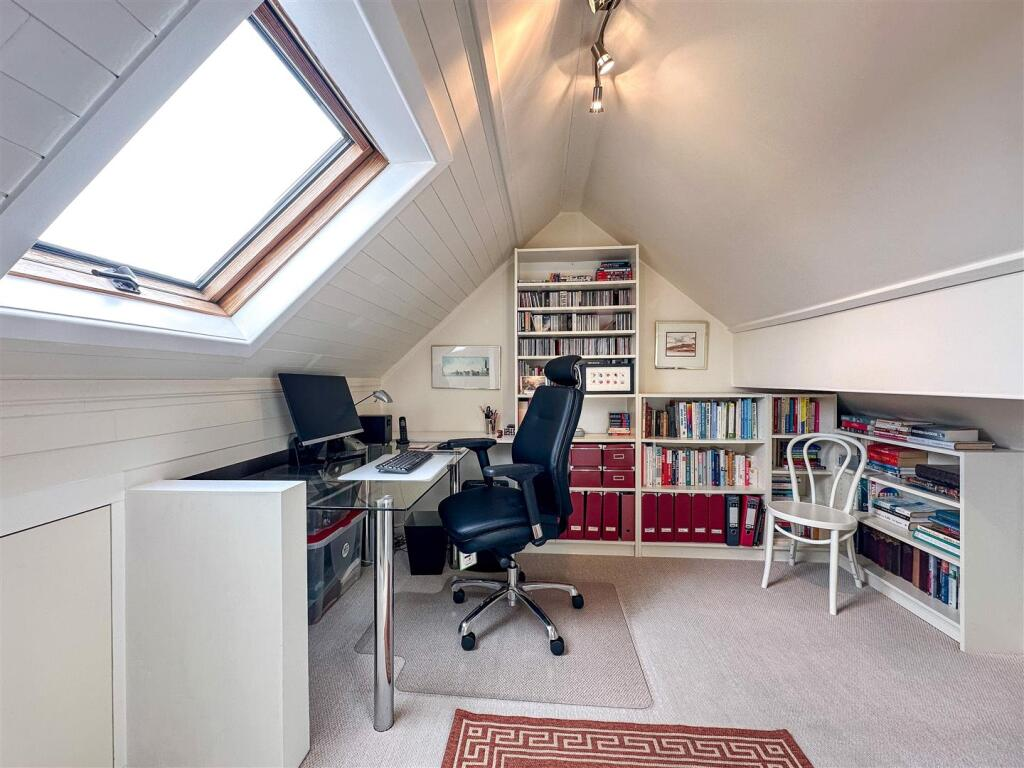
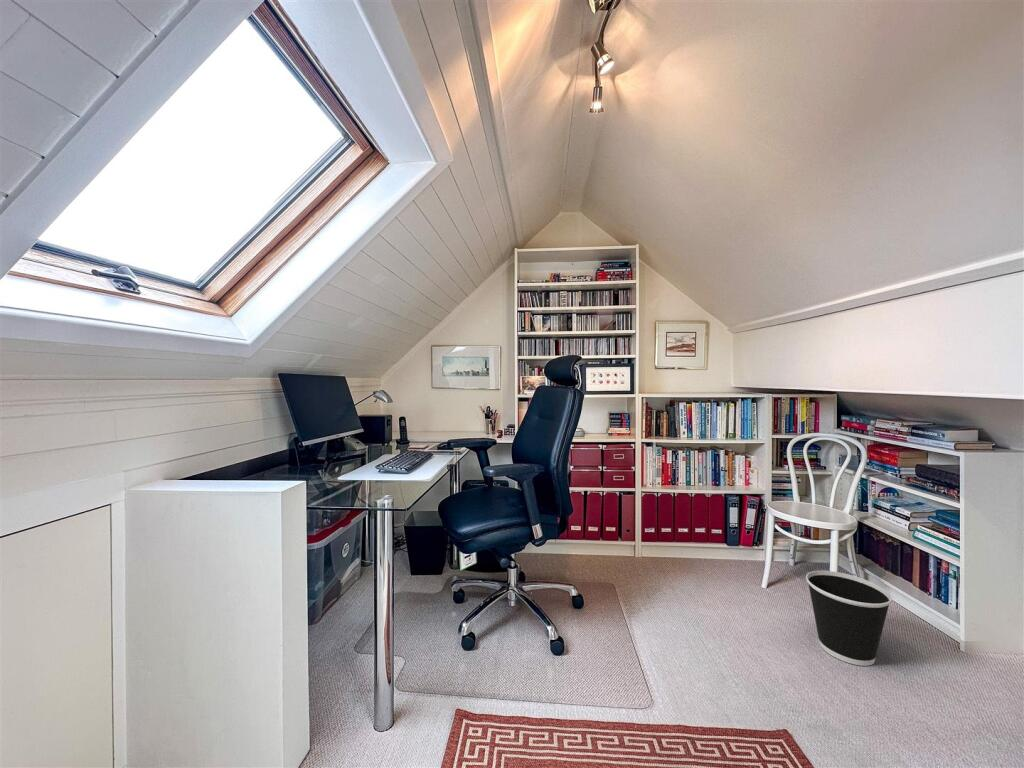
+ wastebasket (846, 618)
